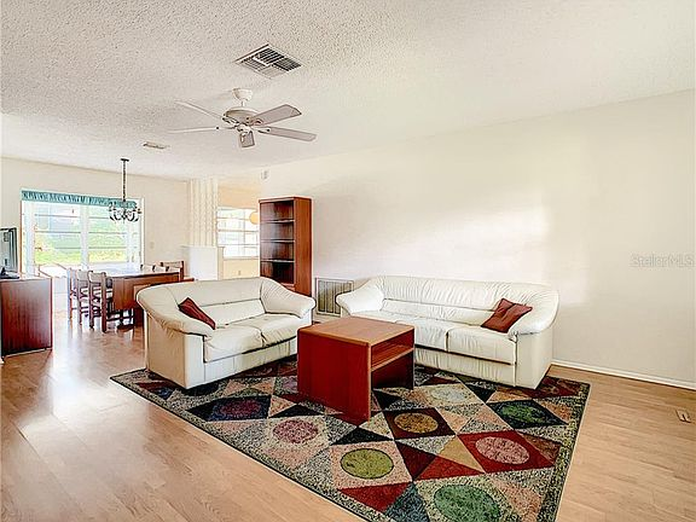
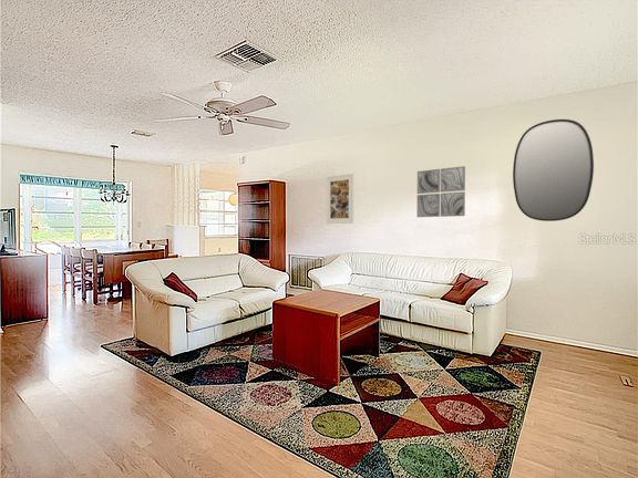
+ home mirror (550, 170)
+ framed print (339, 199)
+ wall art (439, 191)
